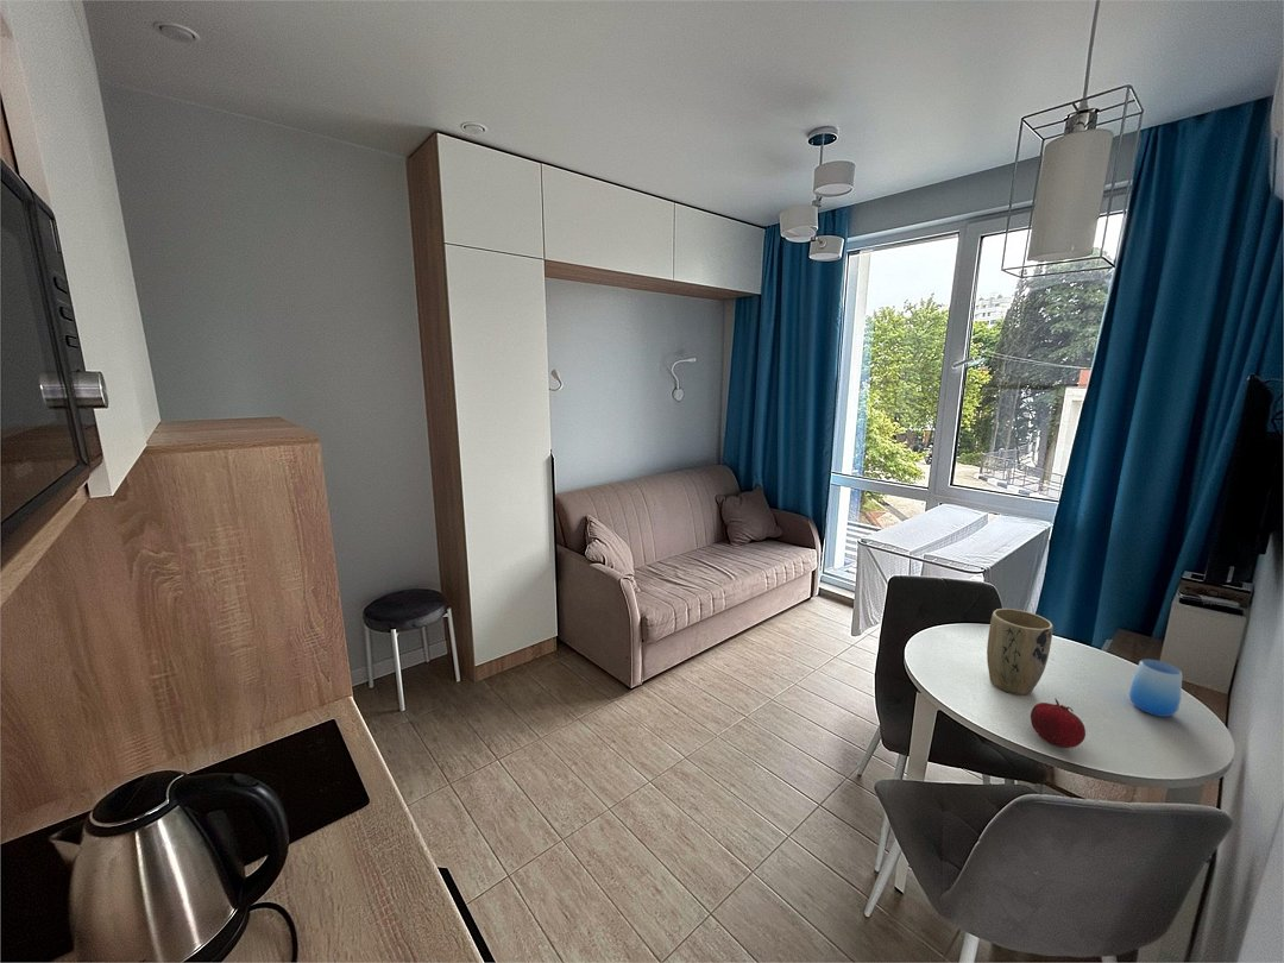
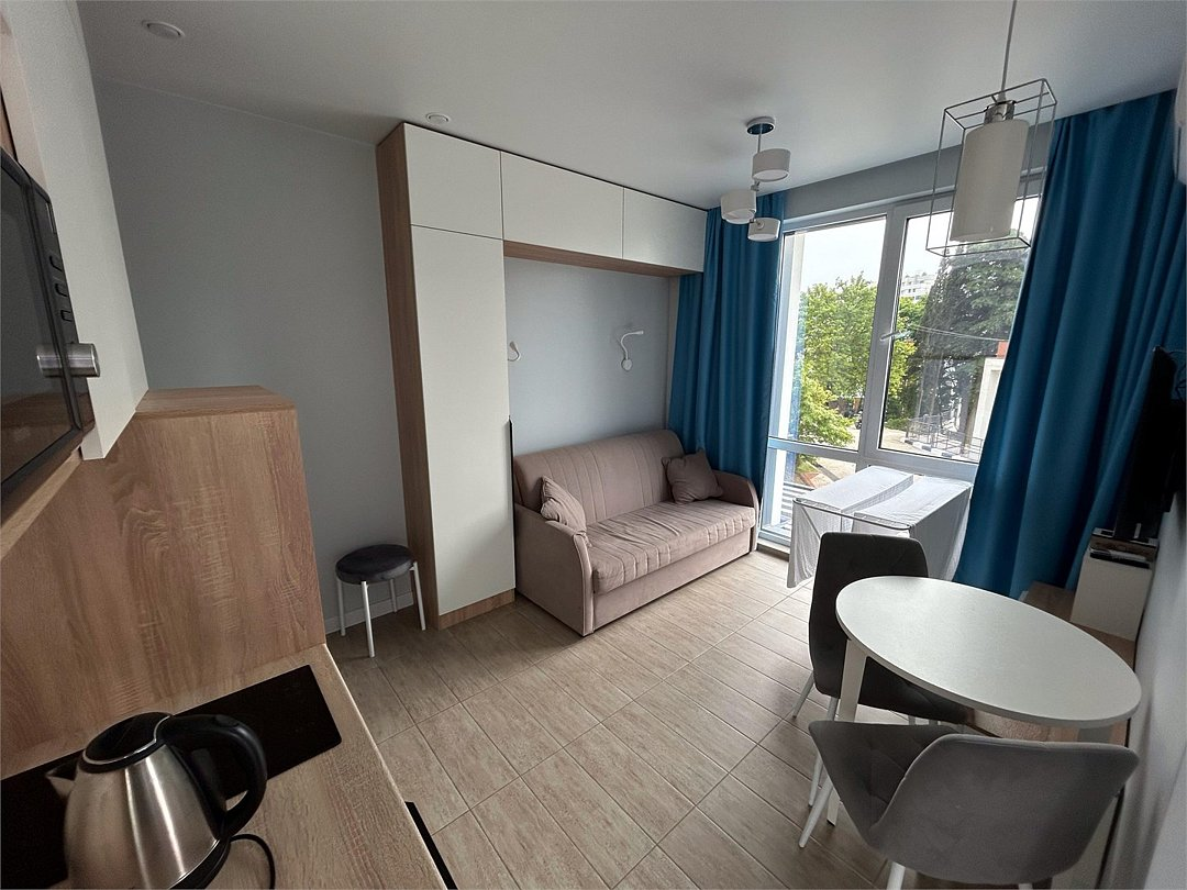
- fruit (1057, 723)
- cup (1156, 687)
- plant pot (1016, 652)
